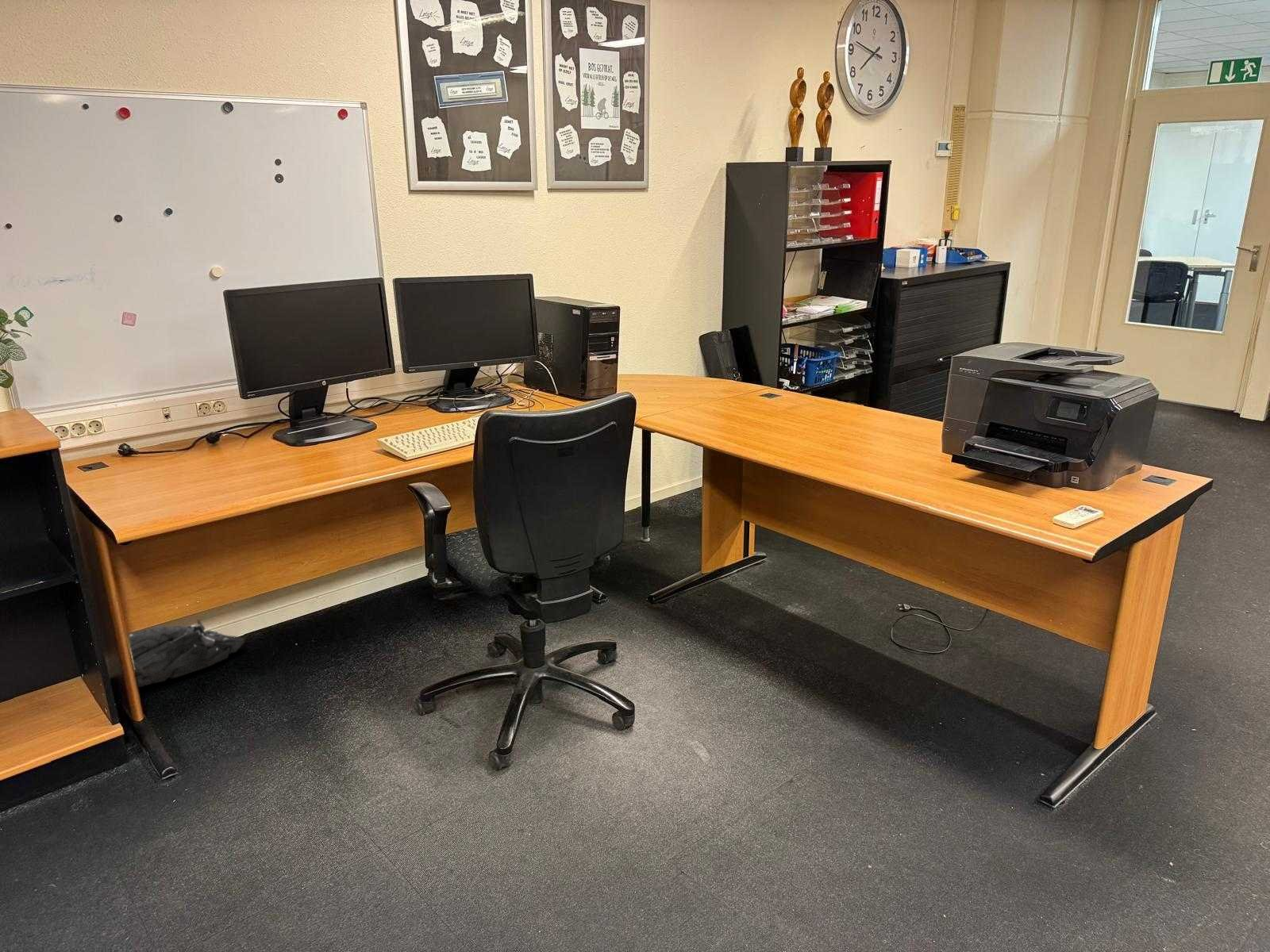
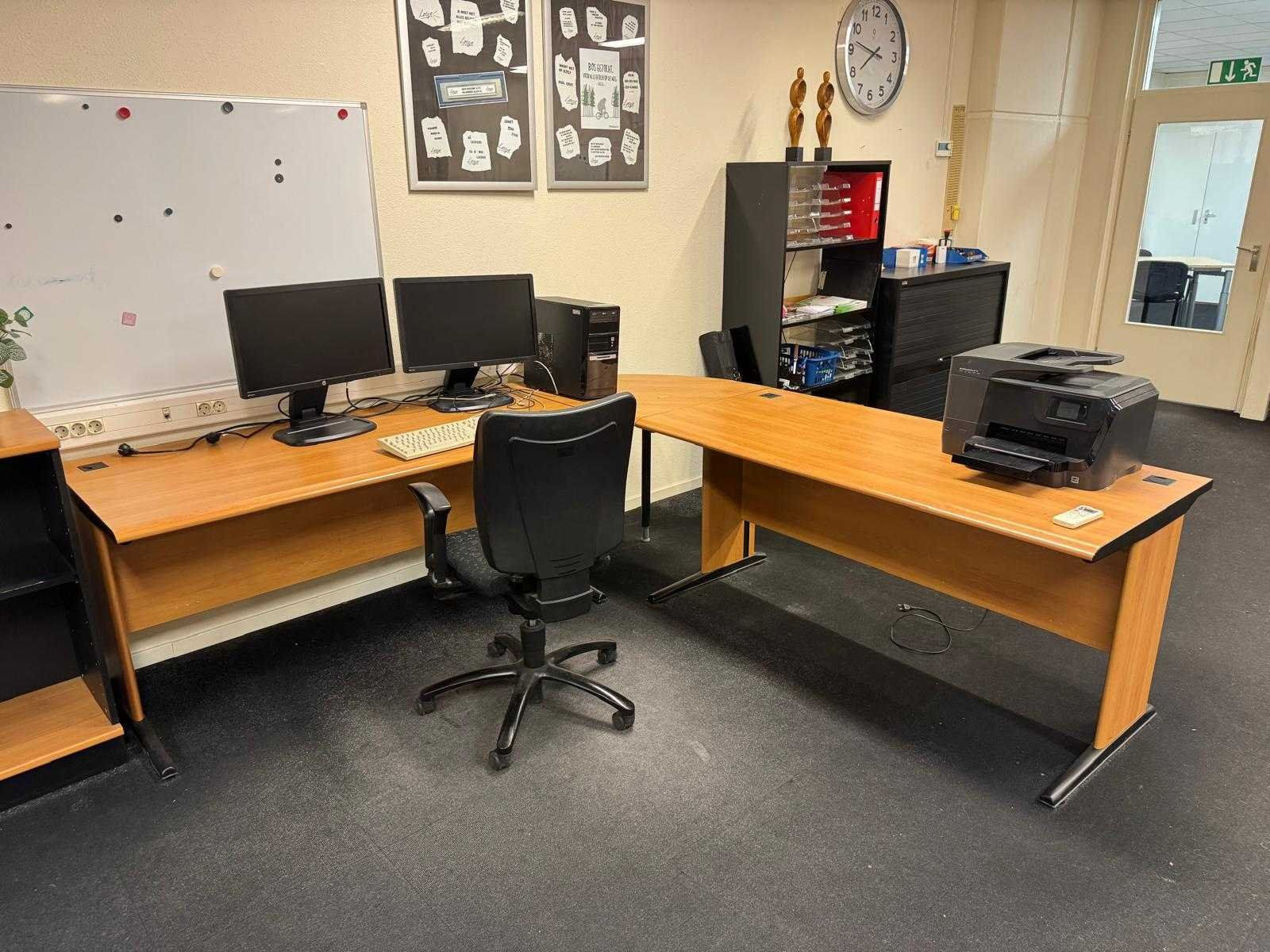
- backpack (167, 644)
